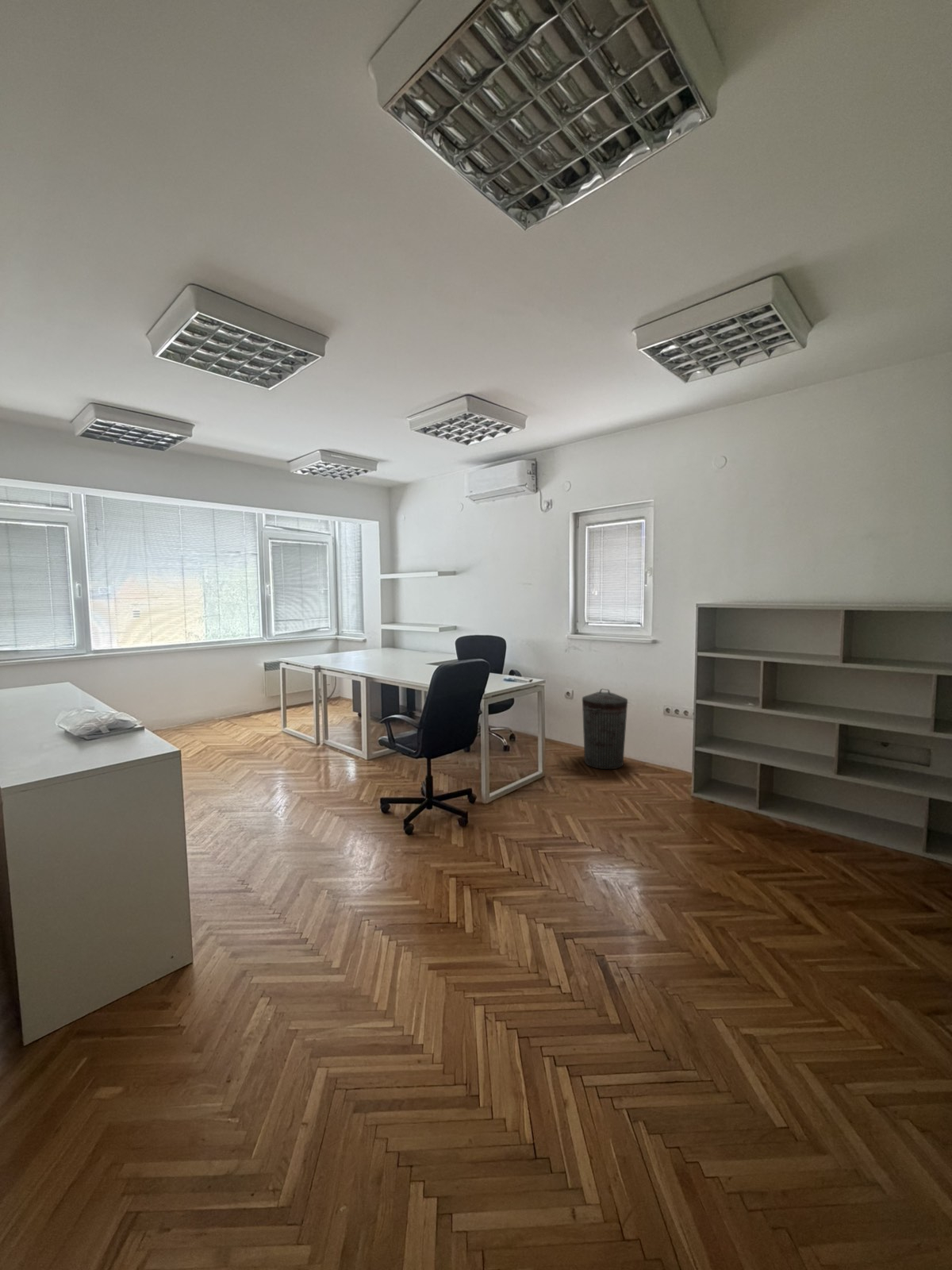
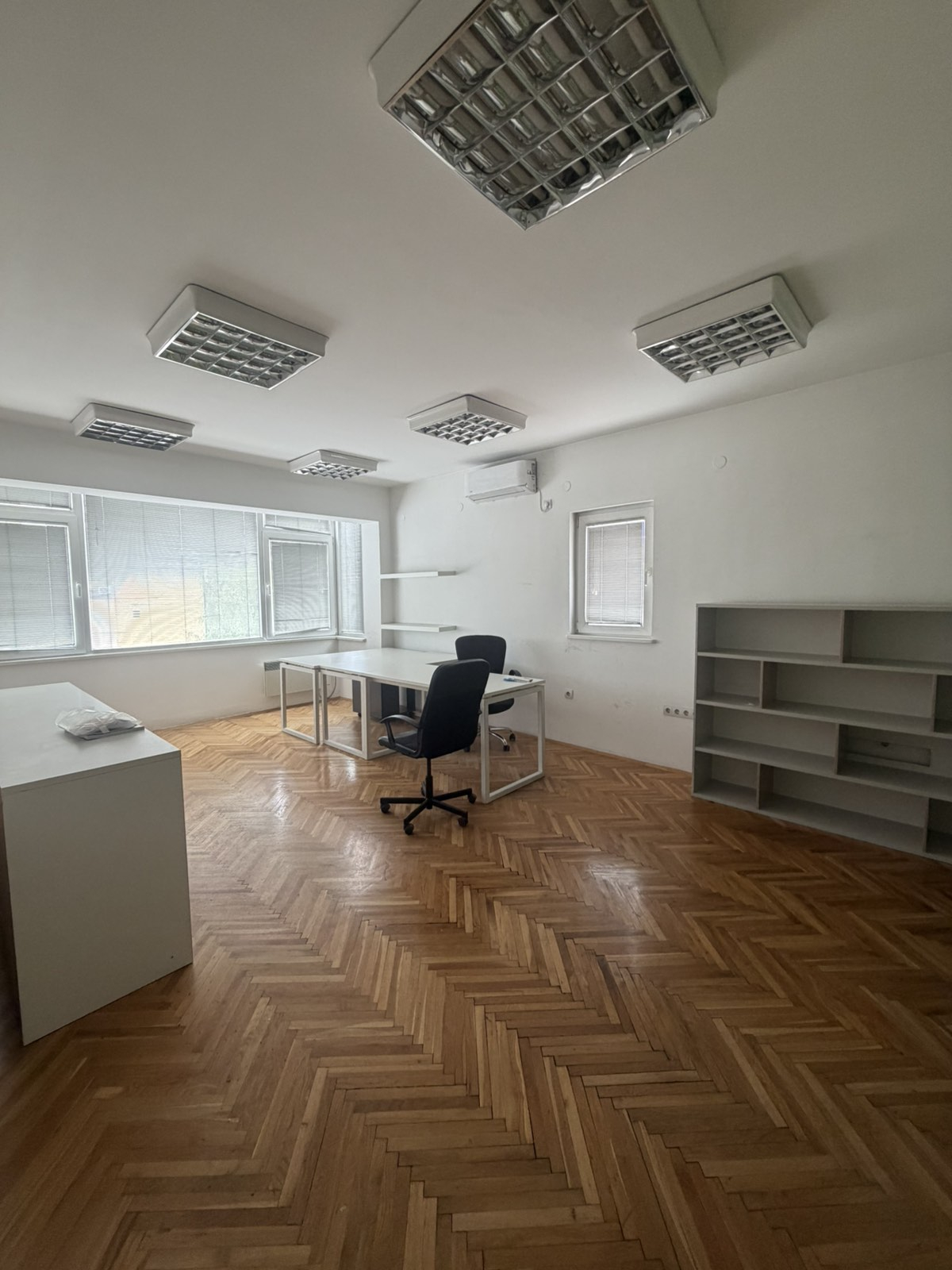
- trash can (604, 726)
